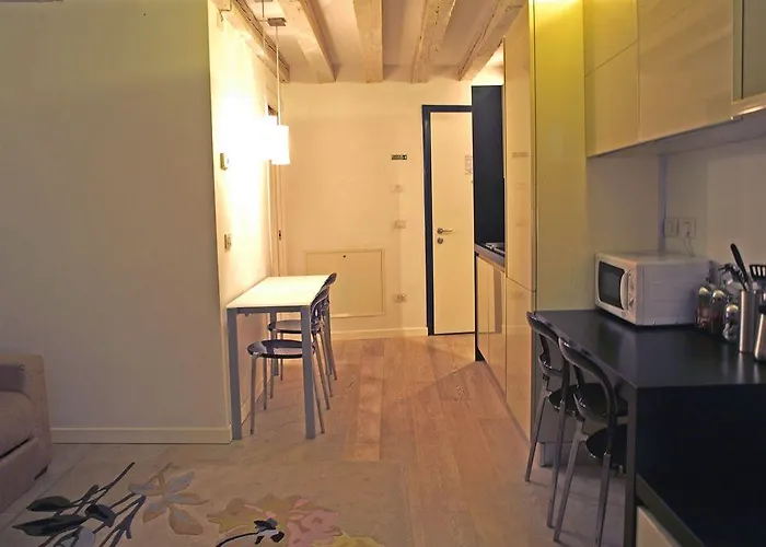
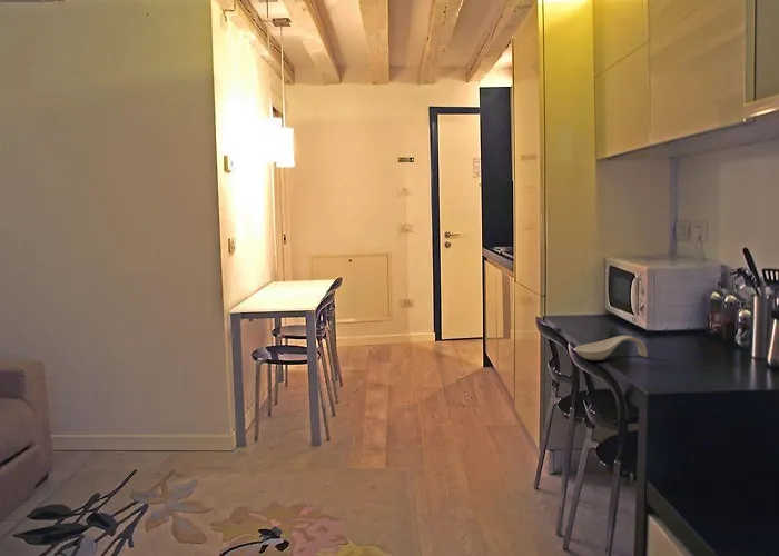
+ spoon rest (610, 347)
